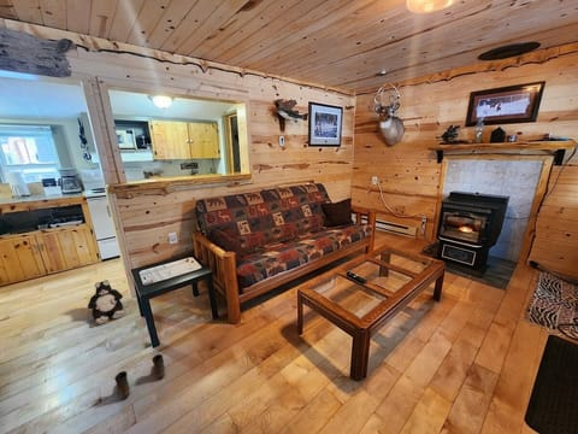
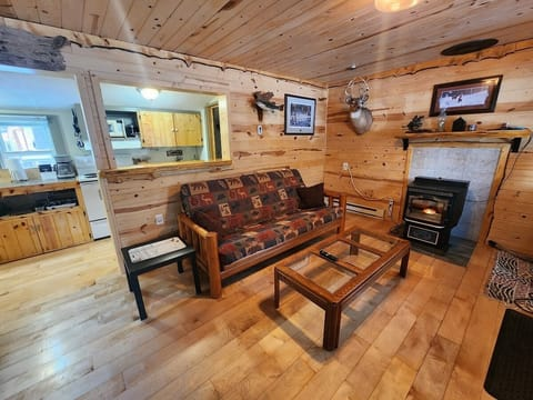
- boots (126, 373)
- plush toy (105, 299)
